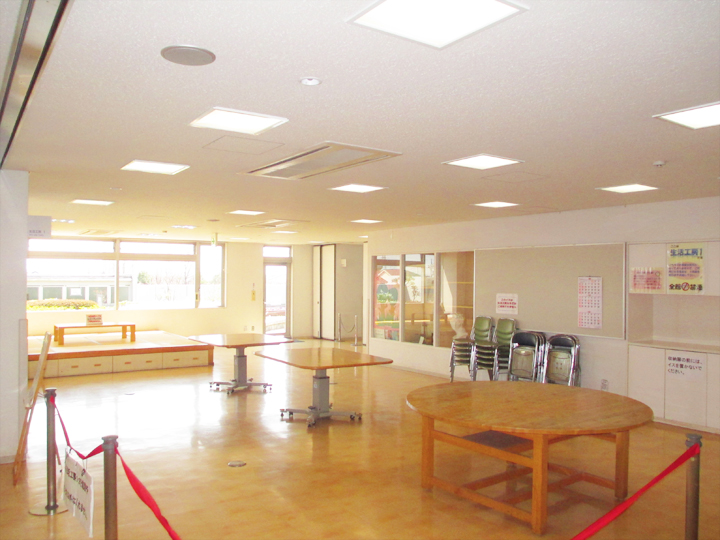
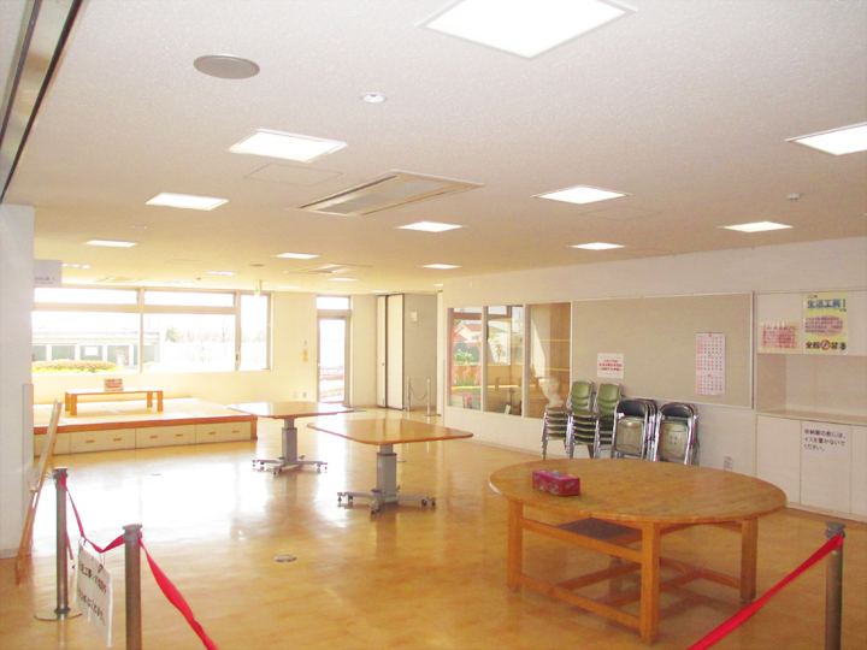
+ tissue box (555, 481)
